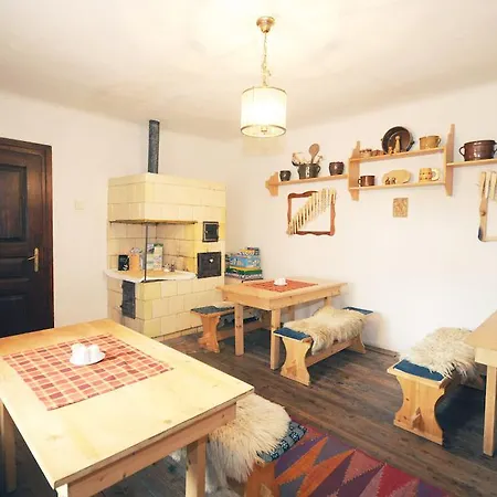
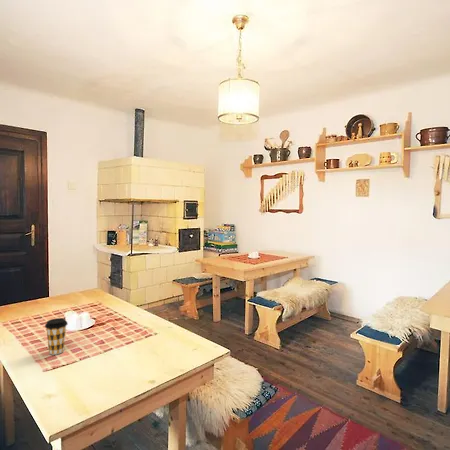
+ coffee cup (56, 336)
